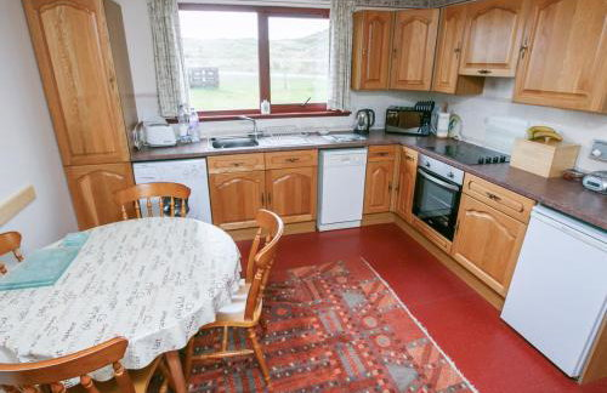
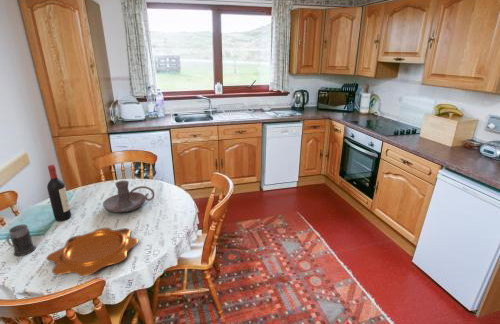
+ candle holder (128, 194)
+ decorative bowl (94, 248)
+ wine bottle (57, 192)
+ mug (18, 241)
